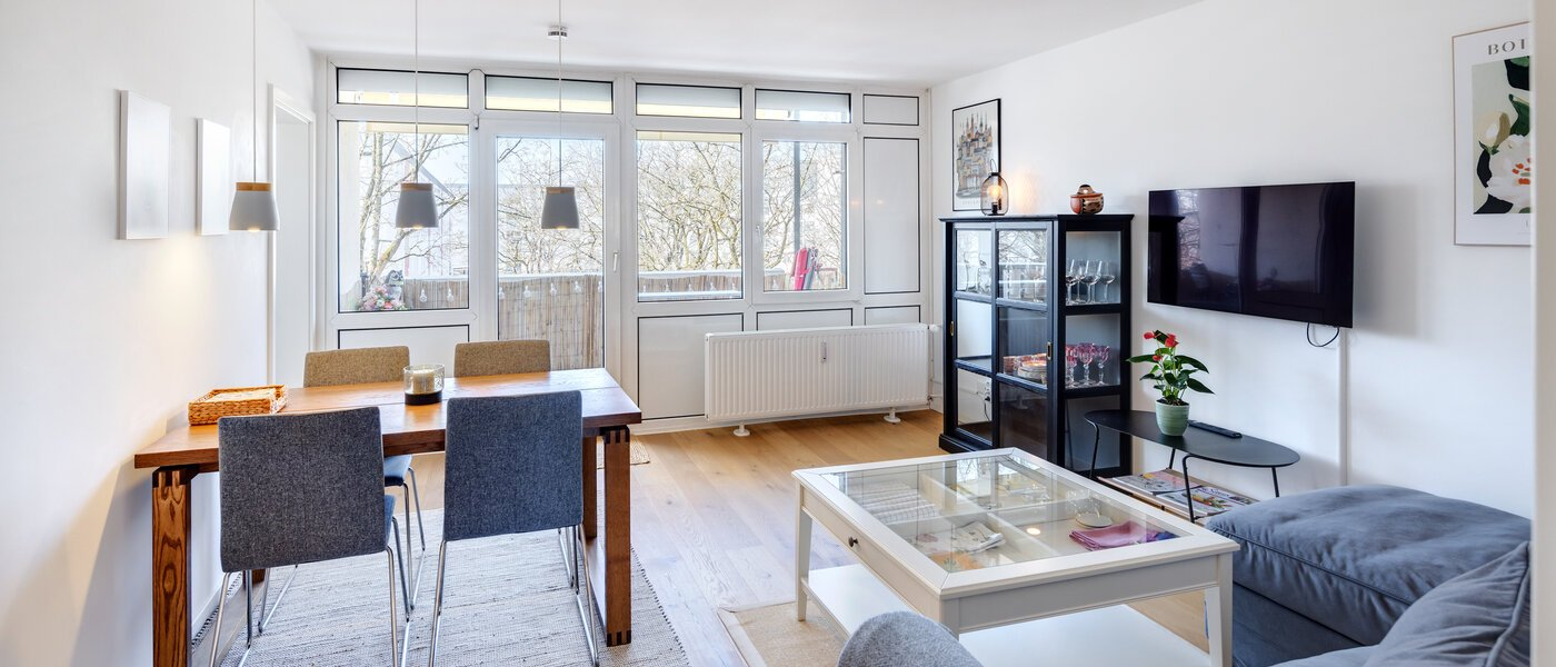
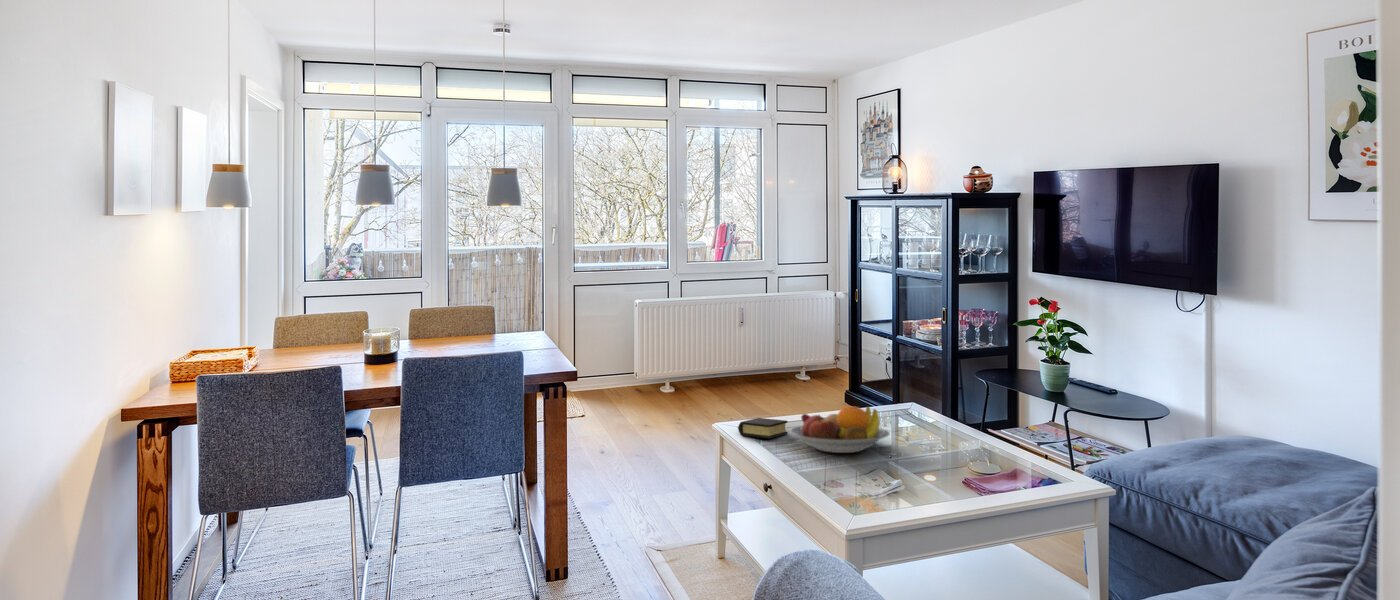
+ book (762, 427)
+ fruit bowl (839, 427)
